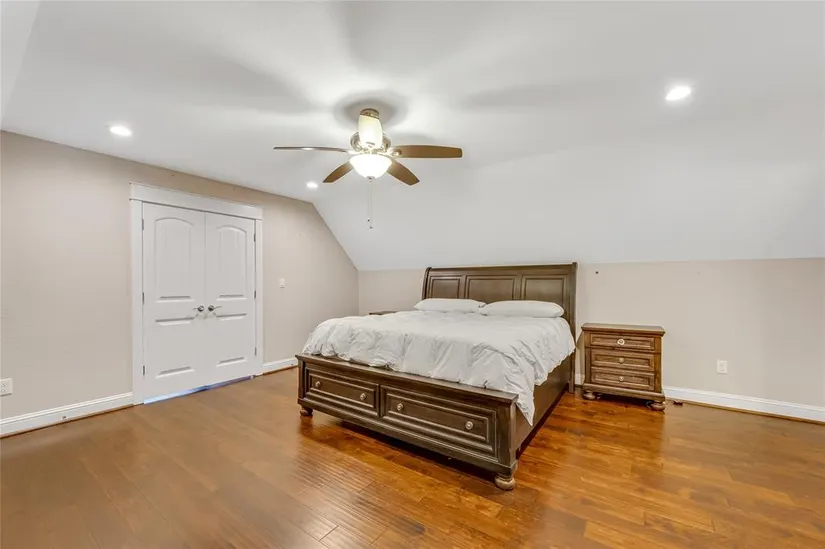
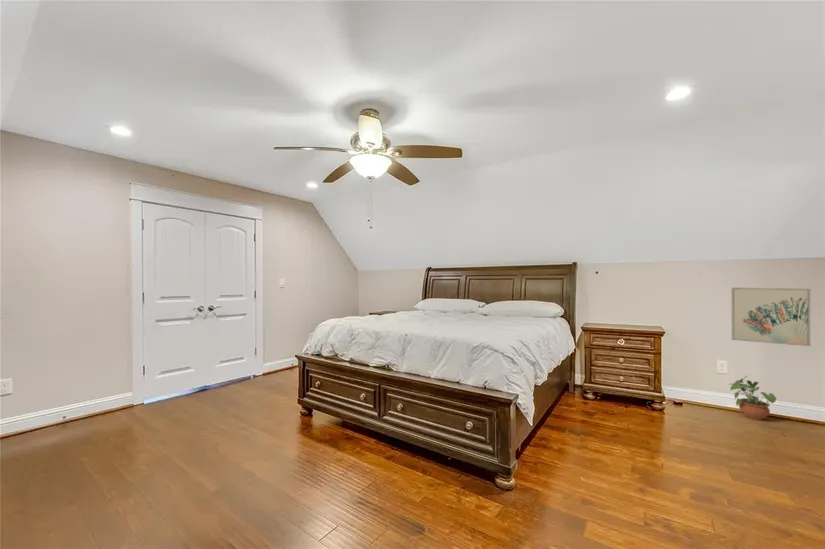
+ potted plant (750, 396)
+ wall art (768, 315)
